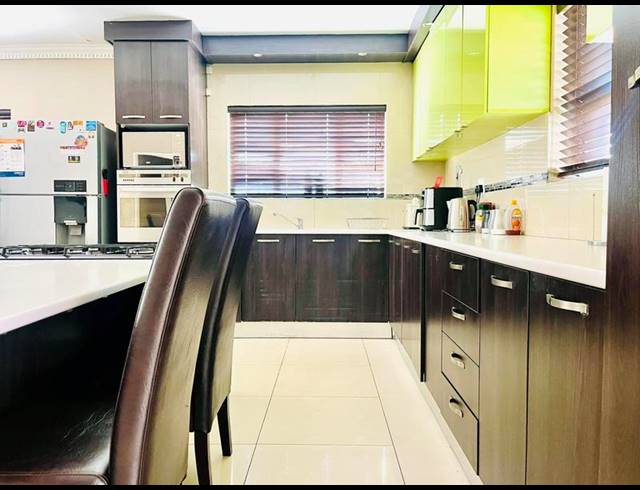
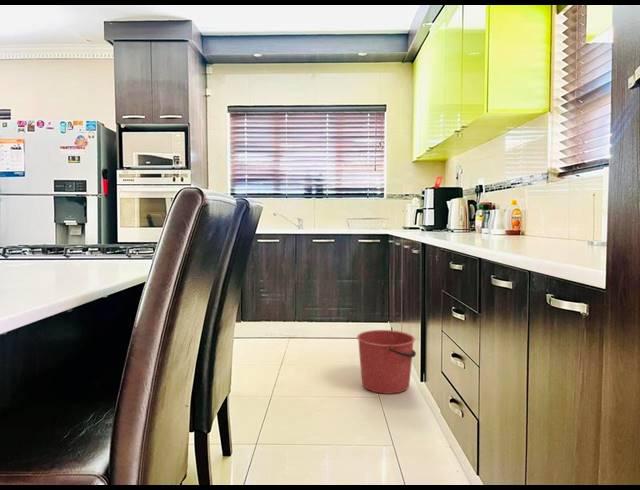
+ bucket (386, 361)
